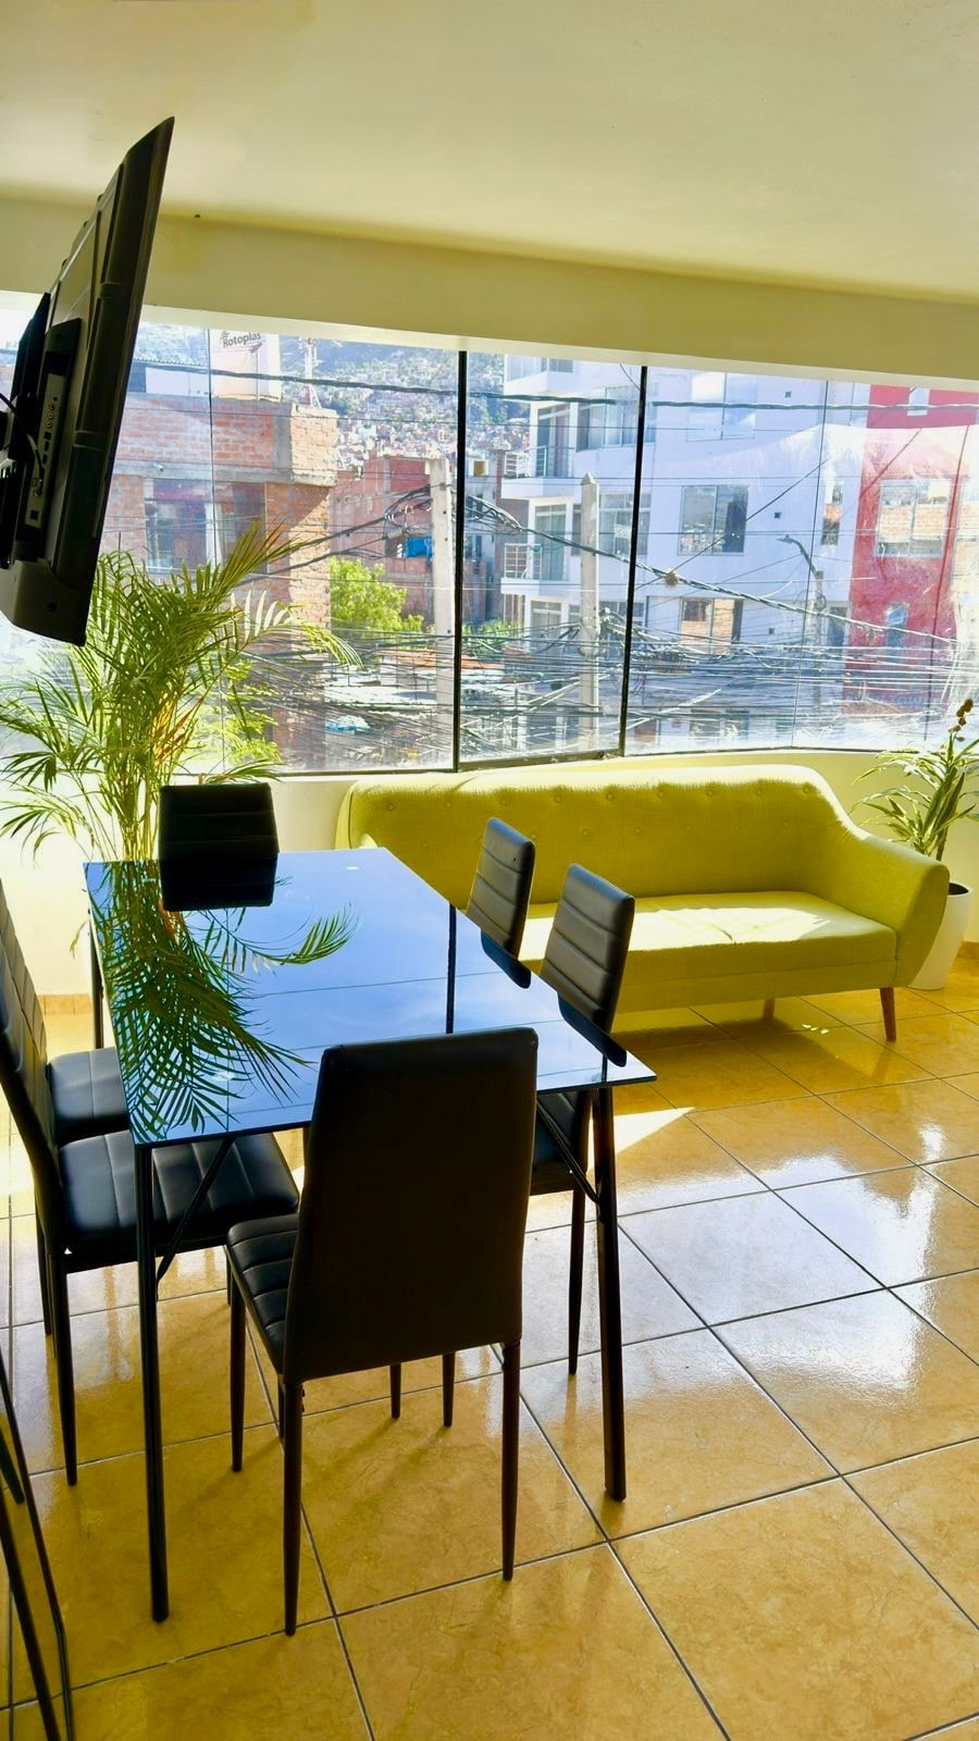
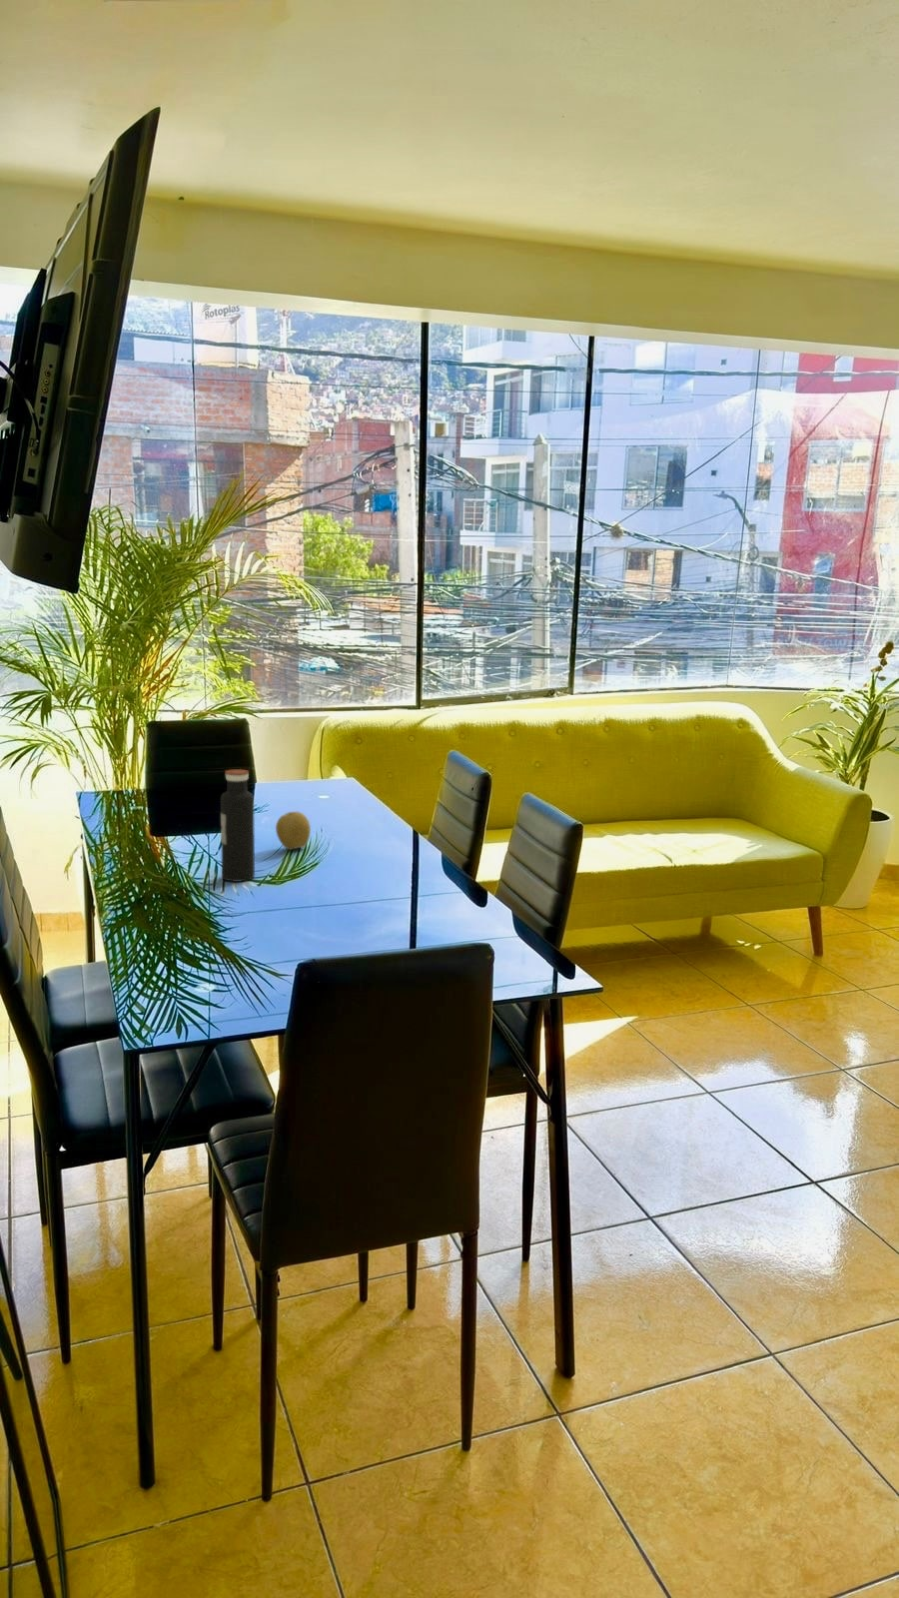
+ water bottle (237, 824)
+ fruit (293, 830)
